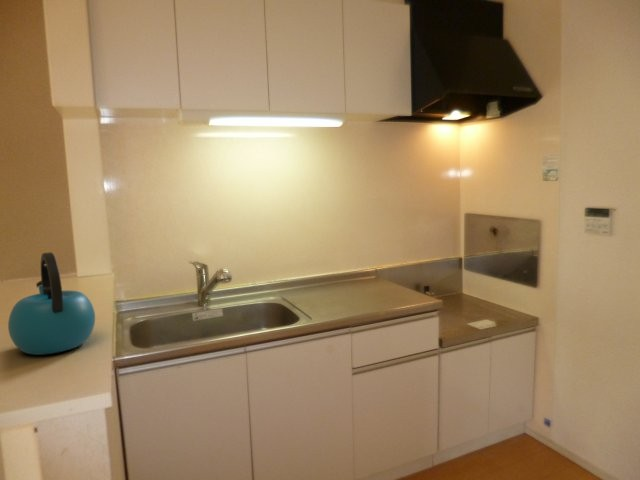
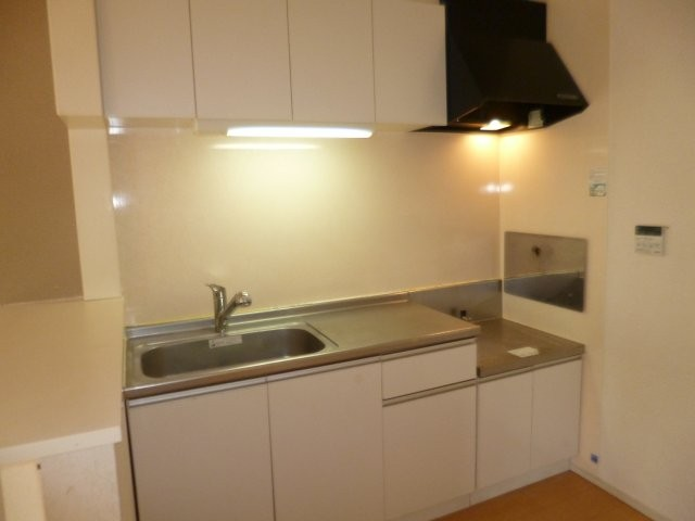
- kettle (50, 299)
